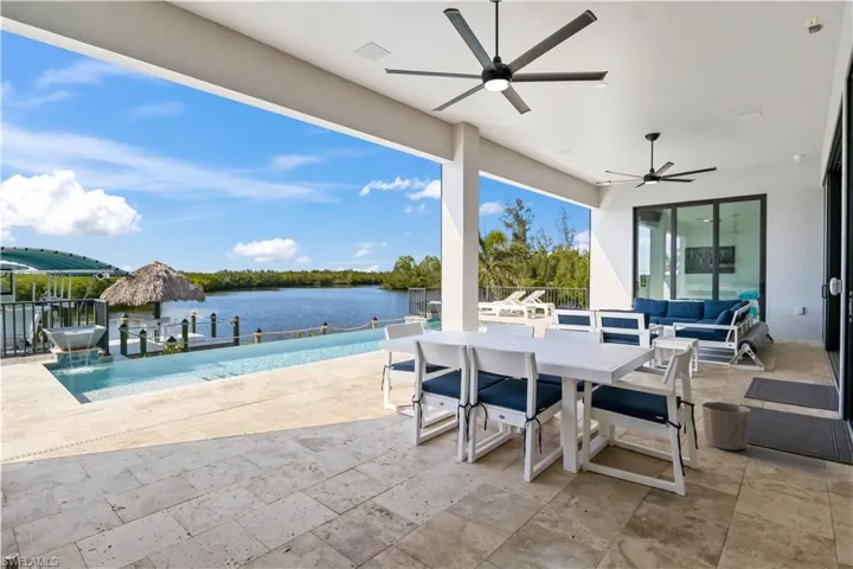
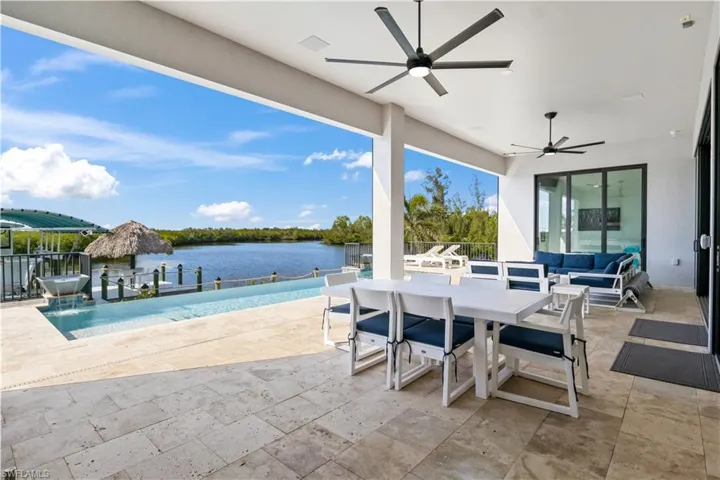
- waste basket (725, 426)
